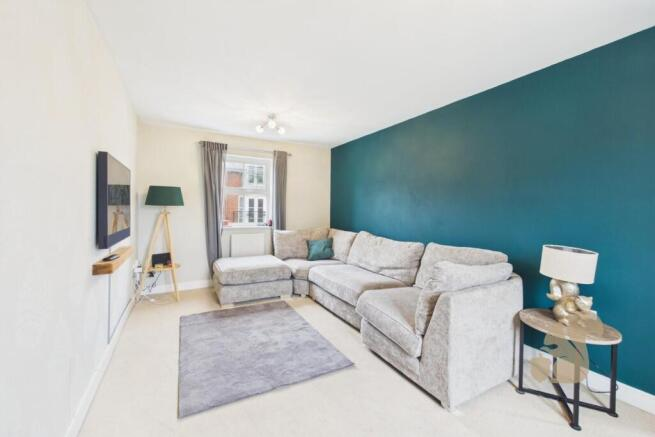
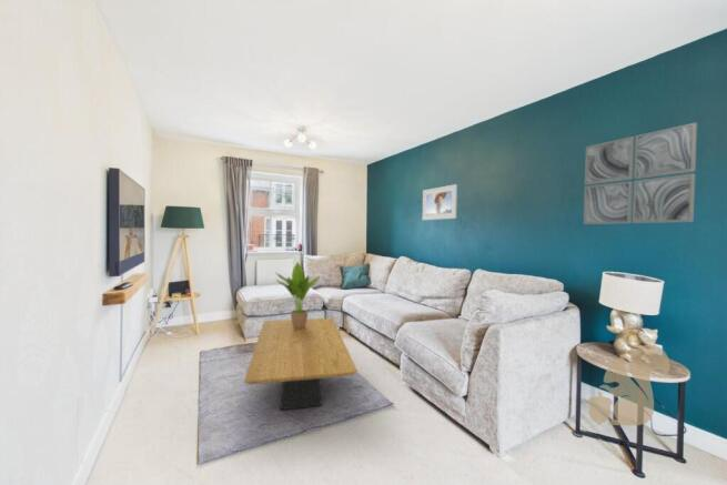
+ wall art (634, 181)
+ coffee table (300, 364)
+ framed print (438, 203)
+ potted plant (293, 295)
